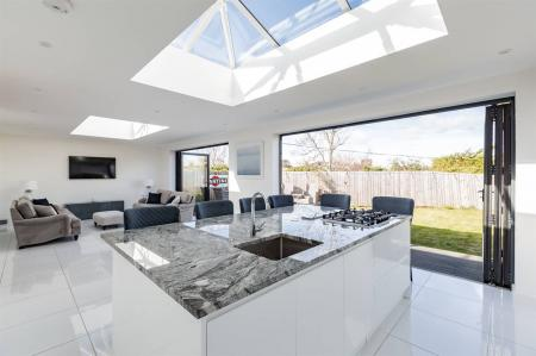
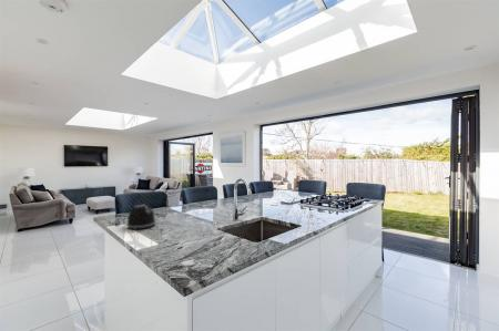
+ kettle (141, 210)
